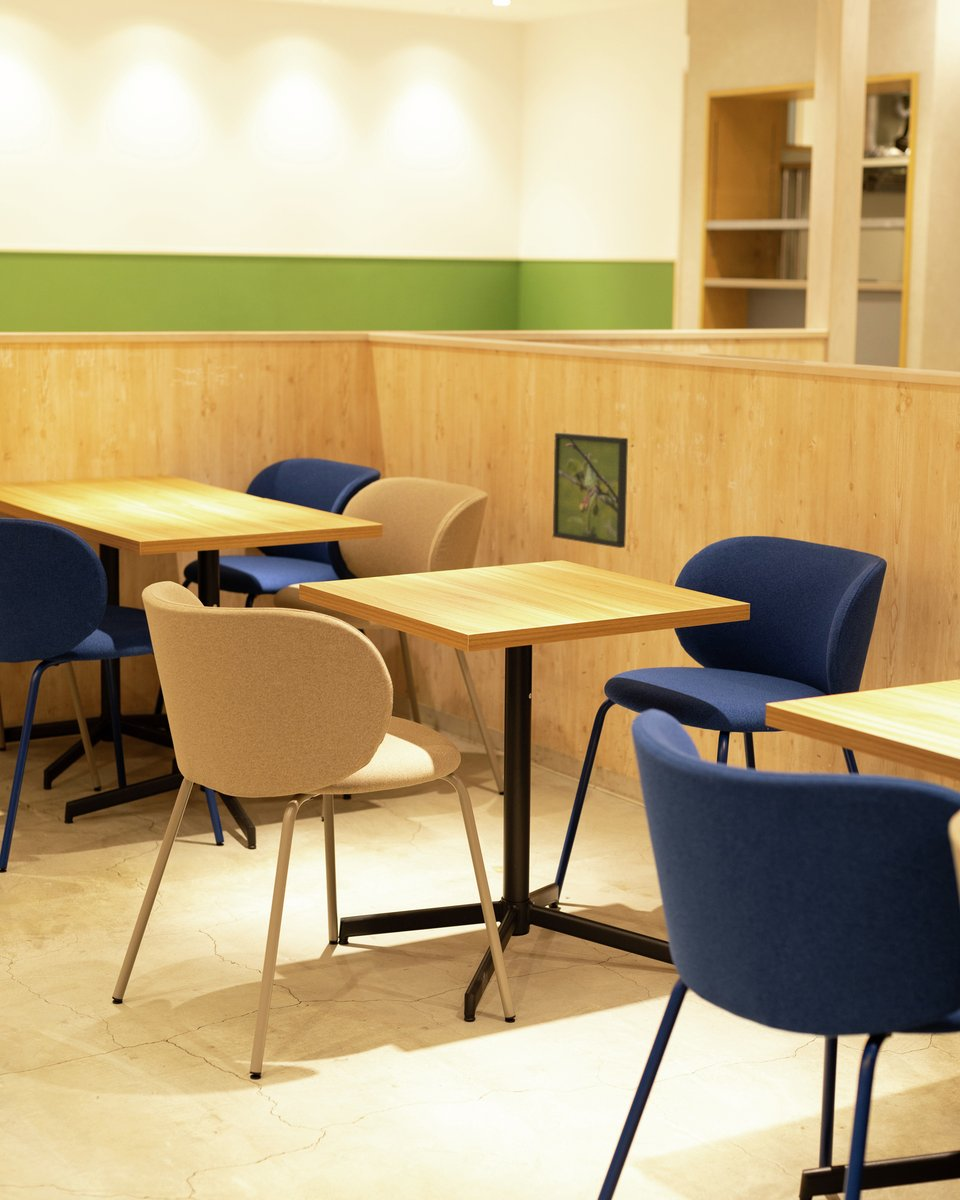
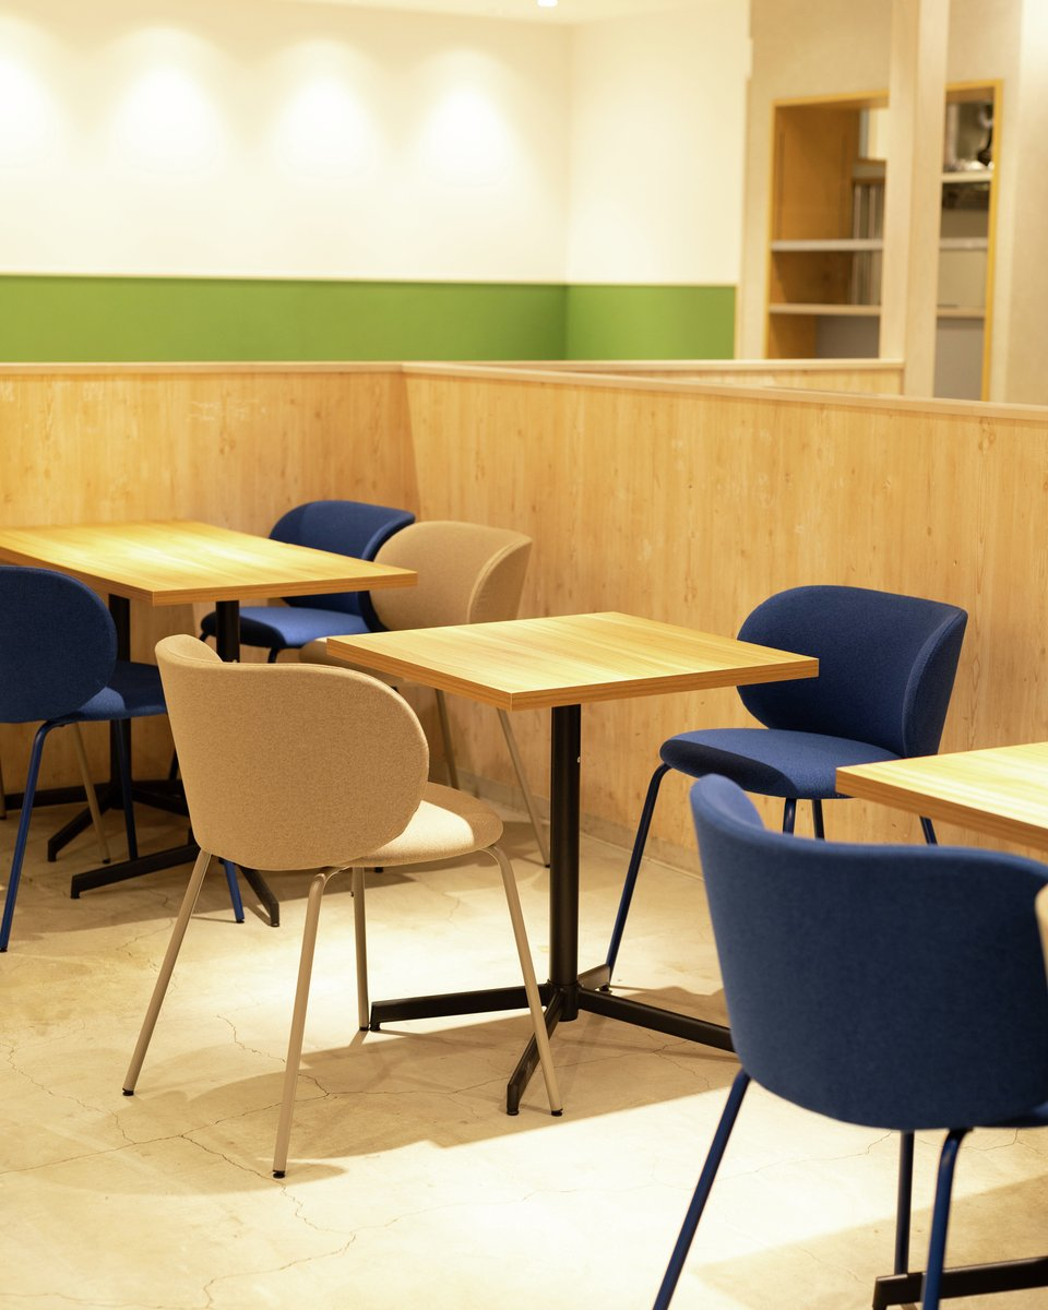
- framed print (589, 489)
